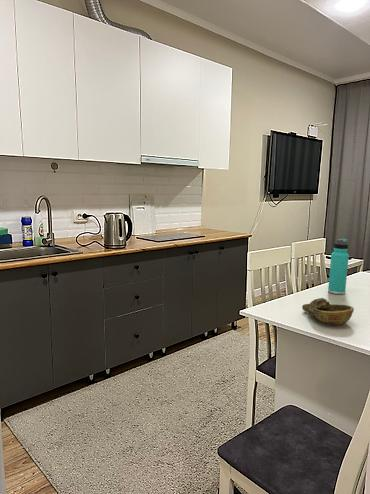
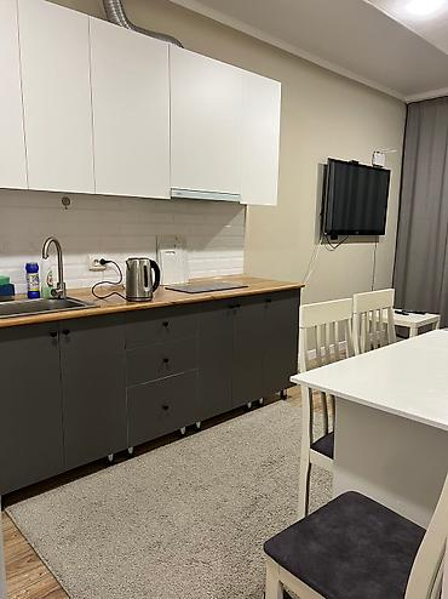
- decorative bowl (324, 309)
- thermos bottle (338, 266)
